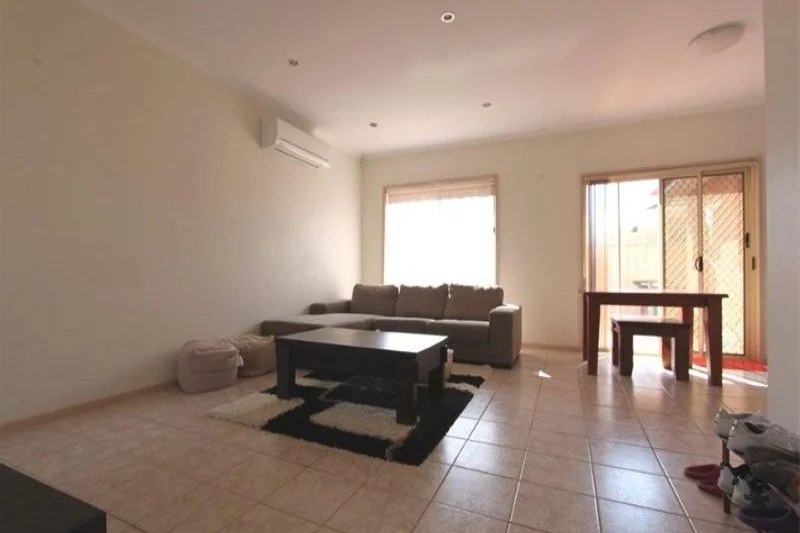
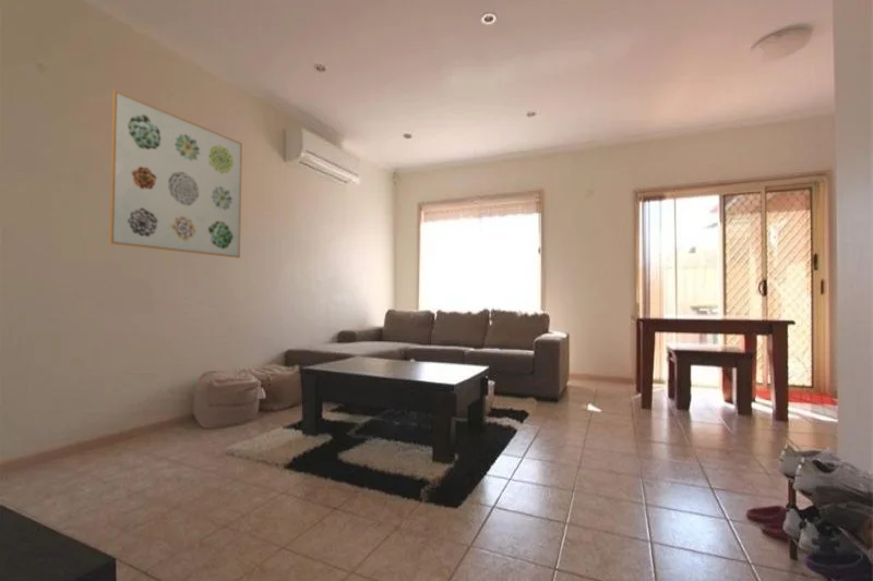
+ wall art (186, 185)
